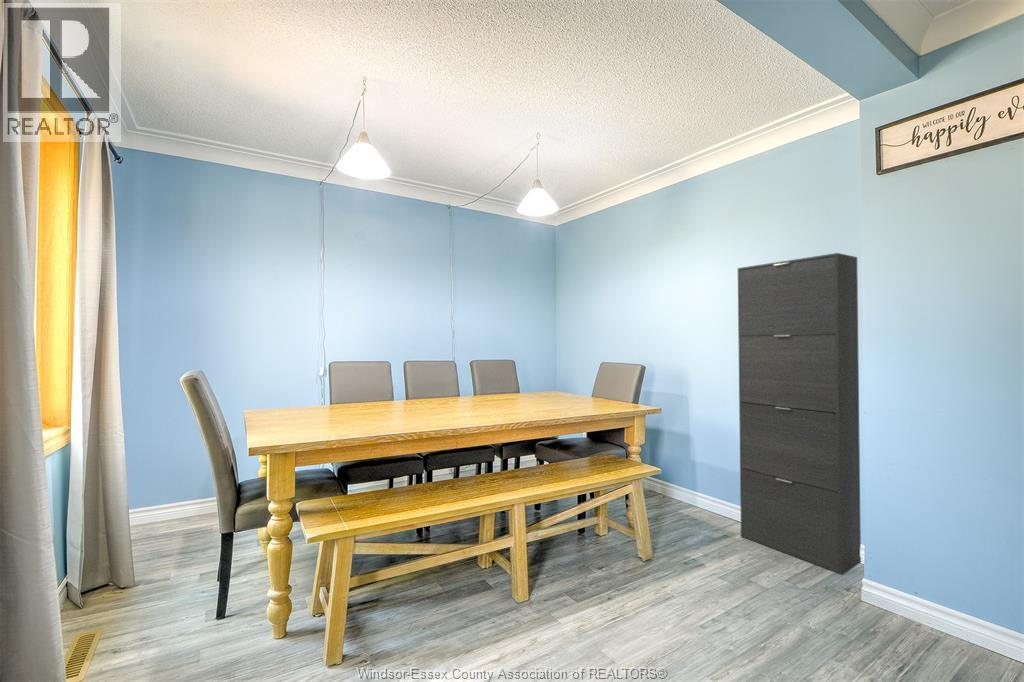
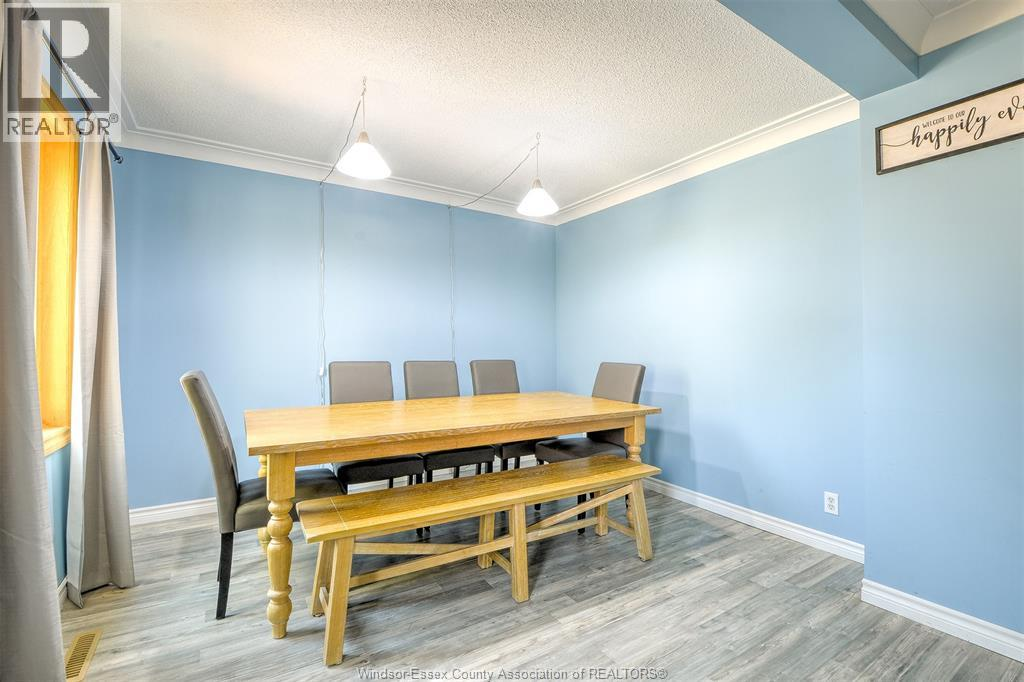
- cabinet (794, 406)
